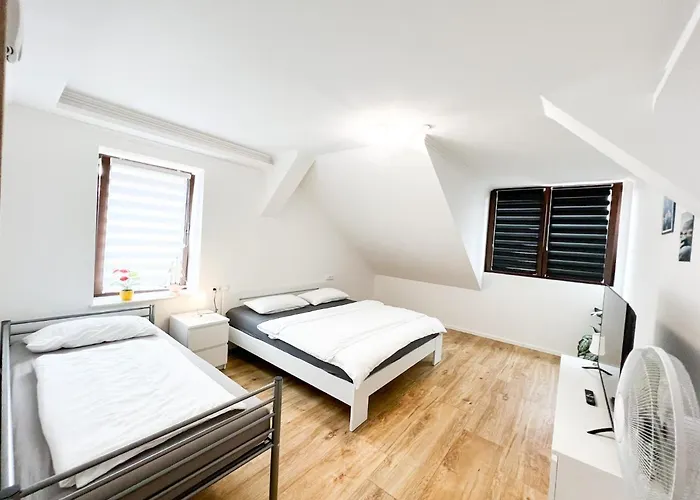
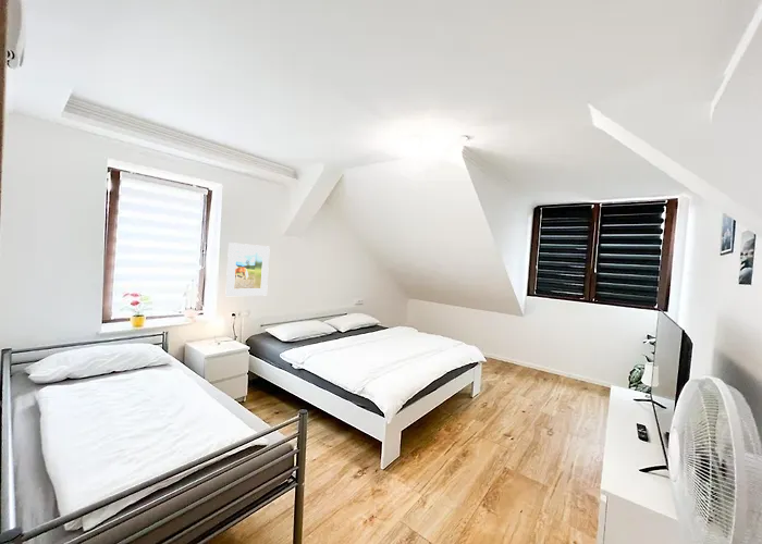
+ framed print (248, 270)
